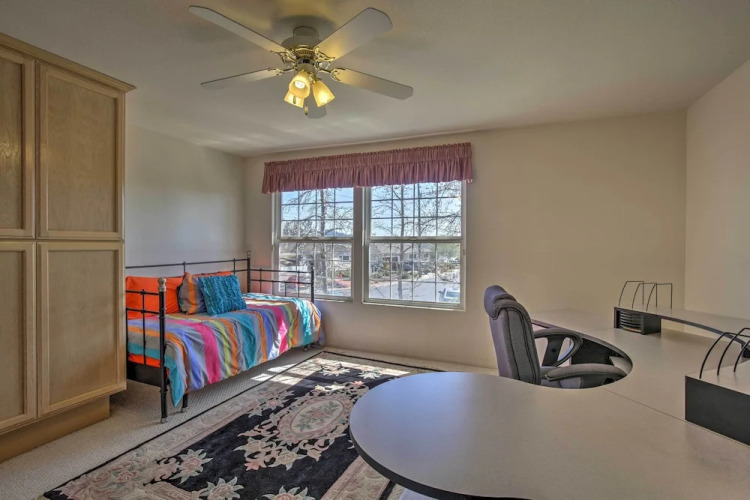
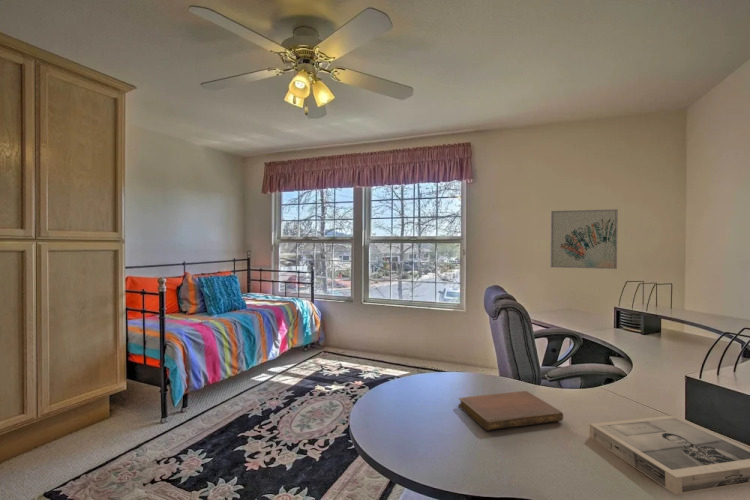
+ notebook (508, 408)
+ photo frame (675, 448)
+ wall art (582, 239)
